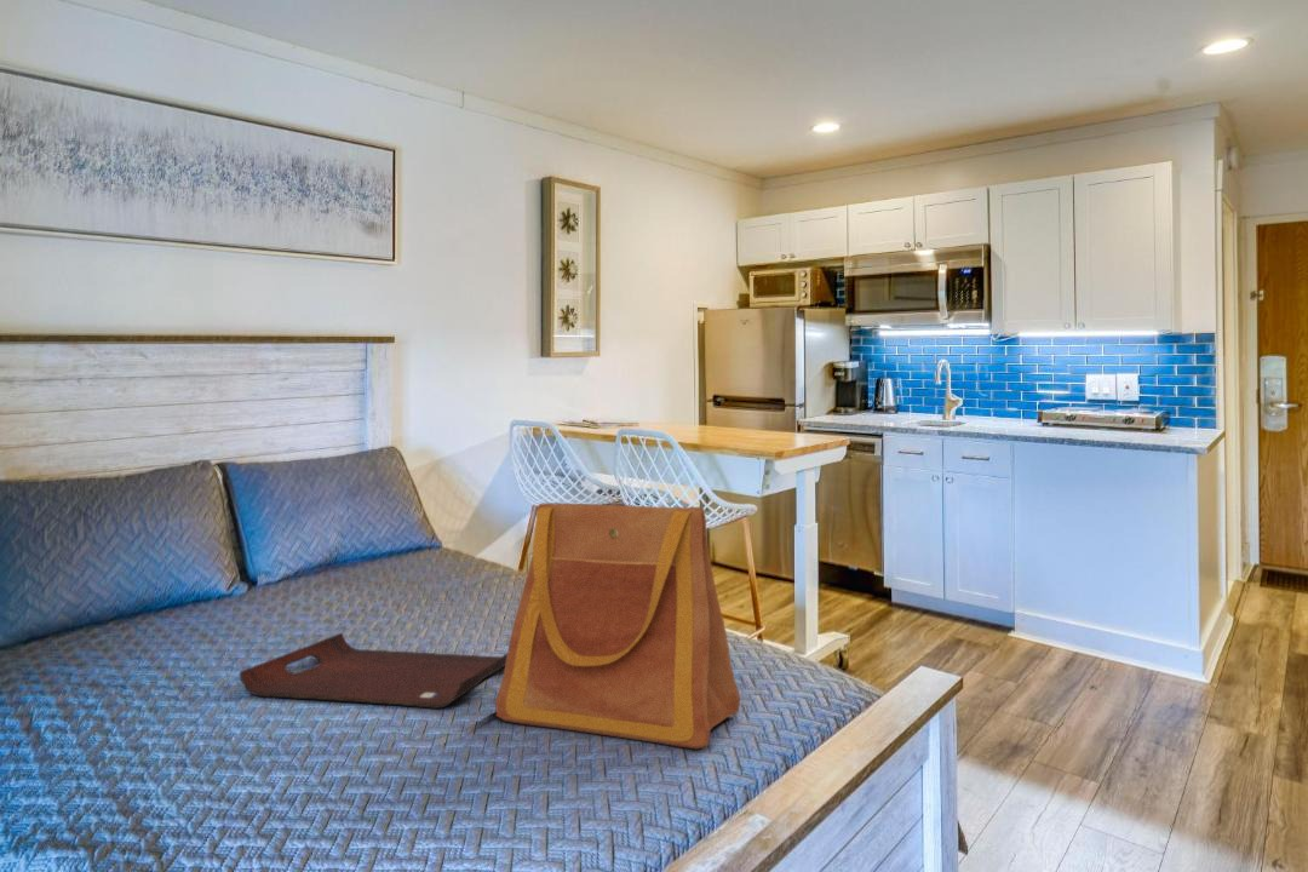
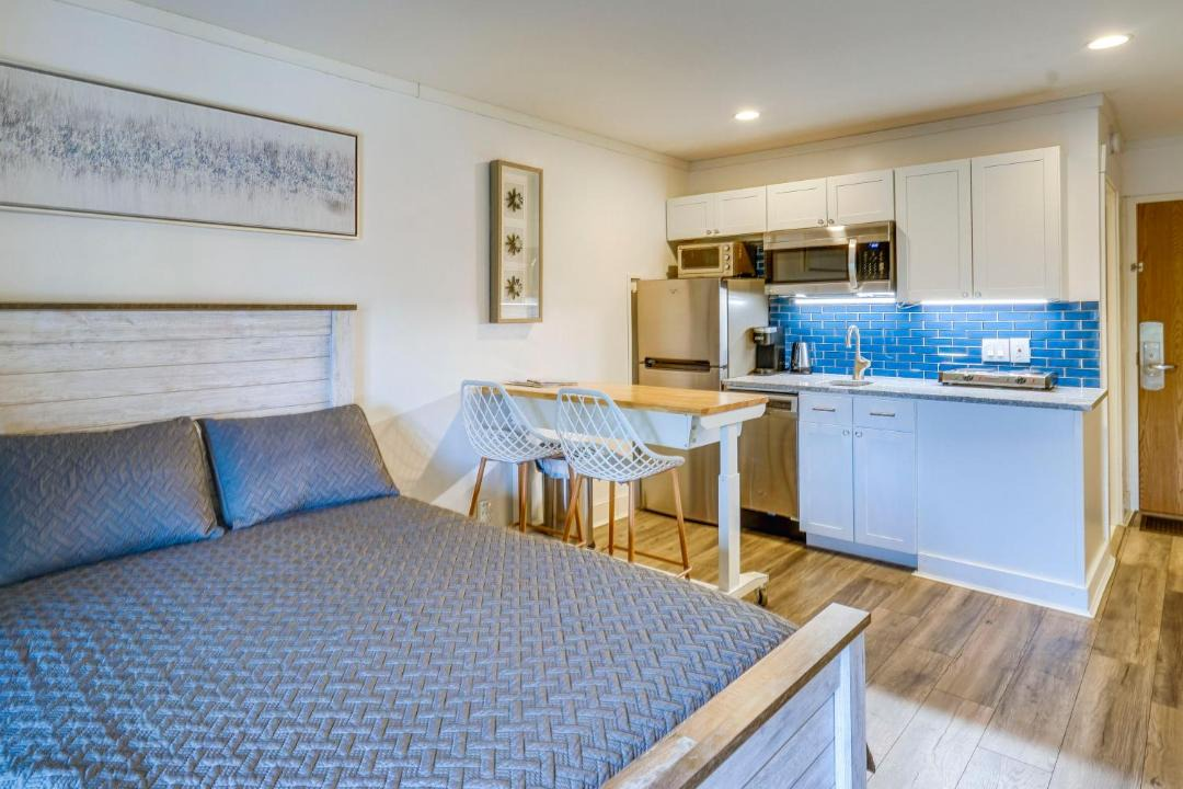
- tote bag (618, 612)
- serving tray (392, 665)
